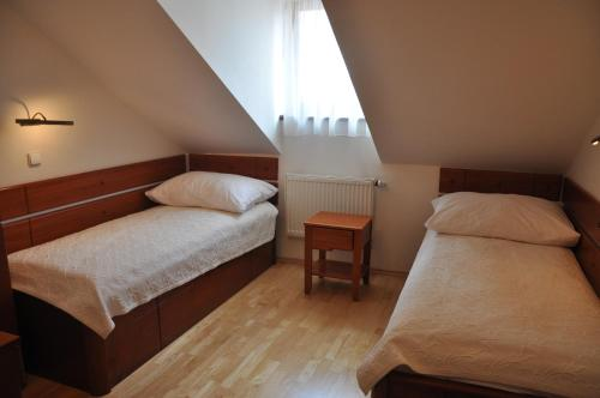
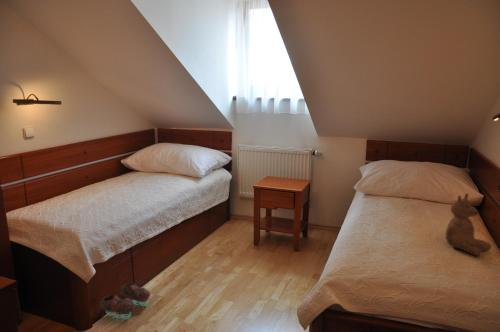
+ shoe (126, 300)
+ teddy bear (469, 223)
